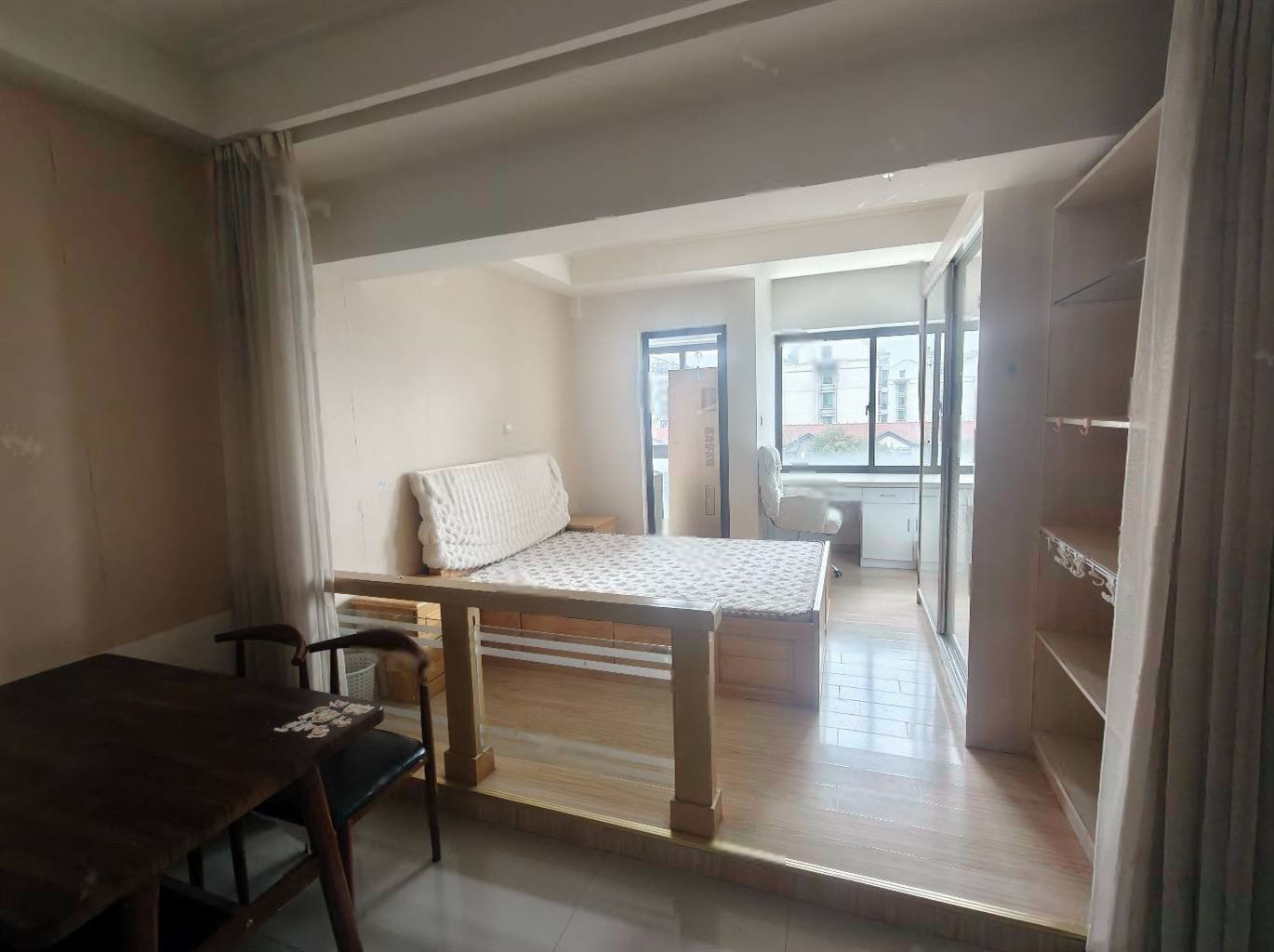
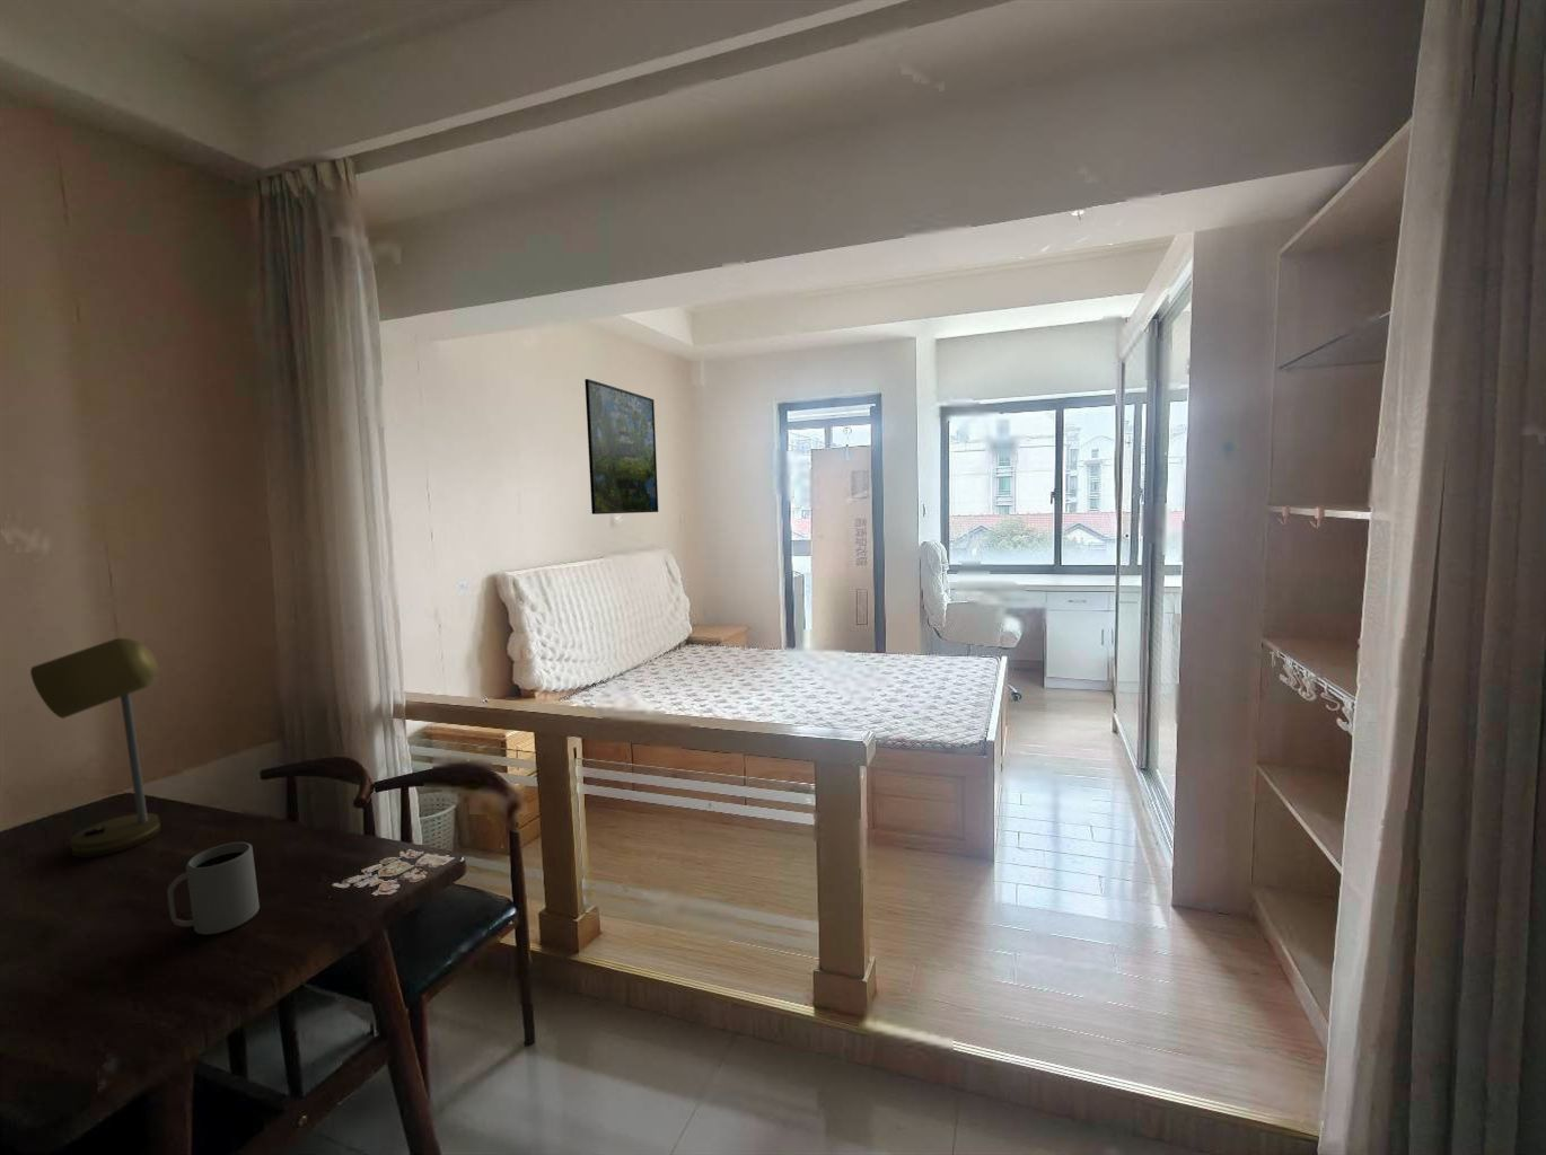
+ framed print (625, 451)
+ desk lamp (126, 741)
+ mug (214, 891)
